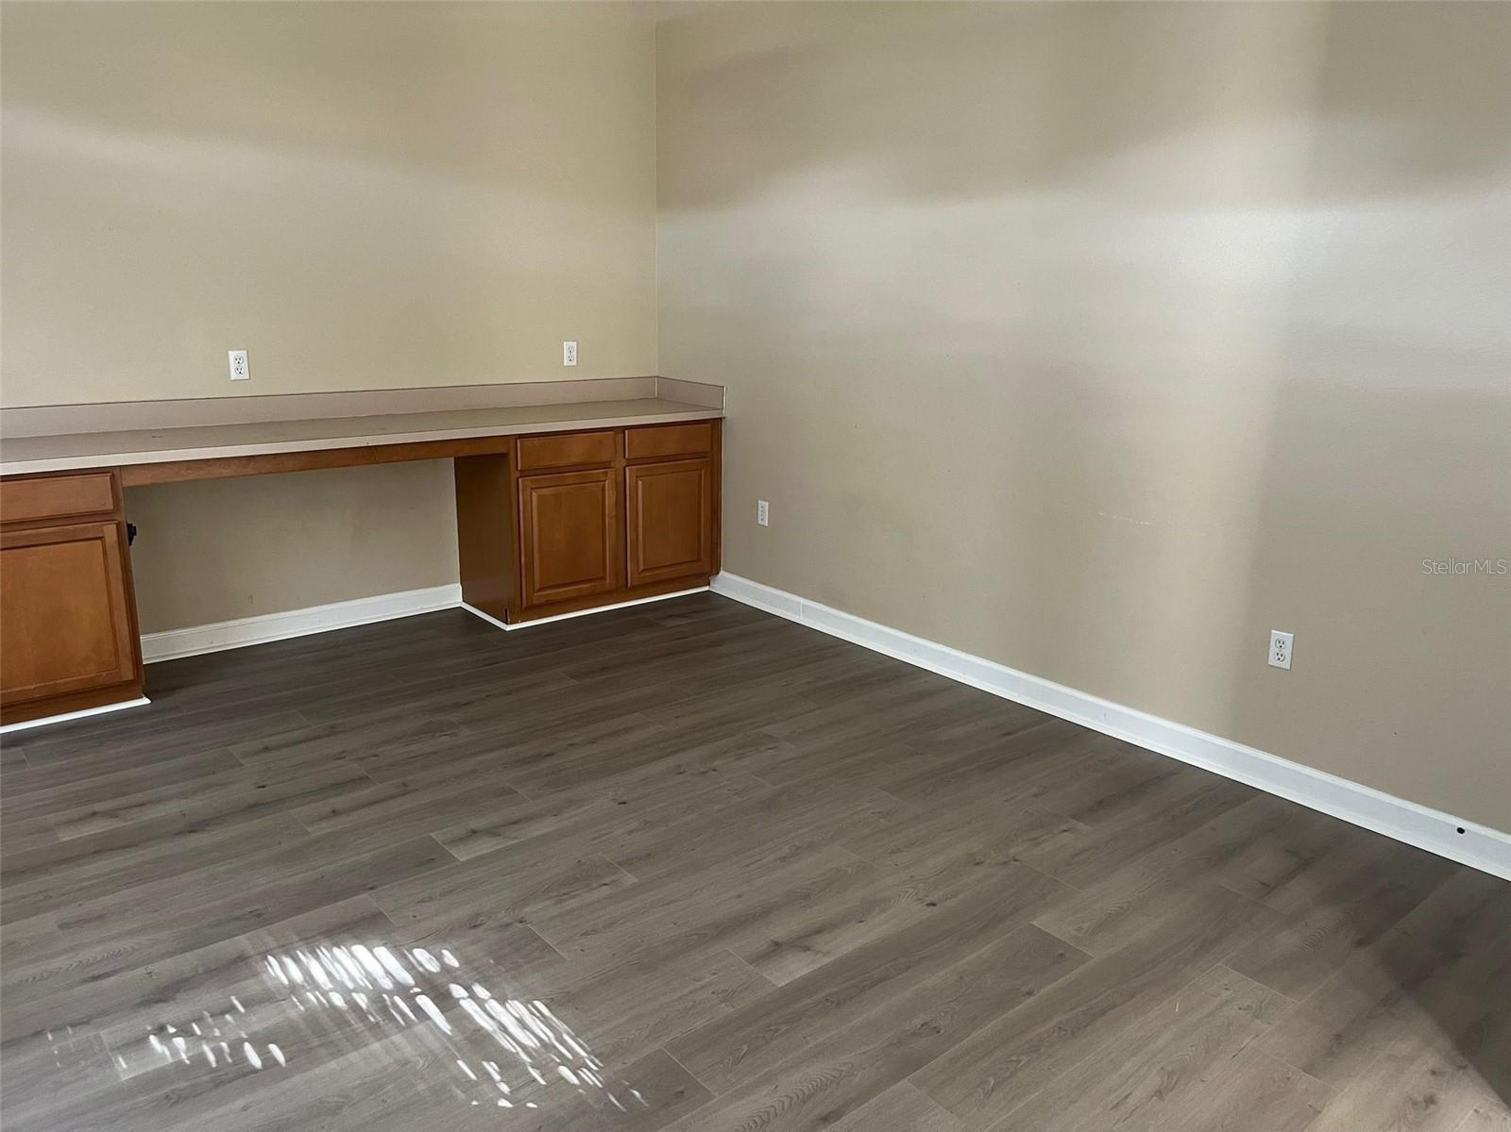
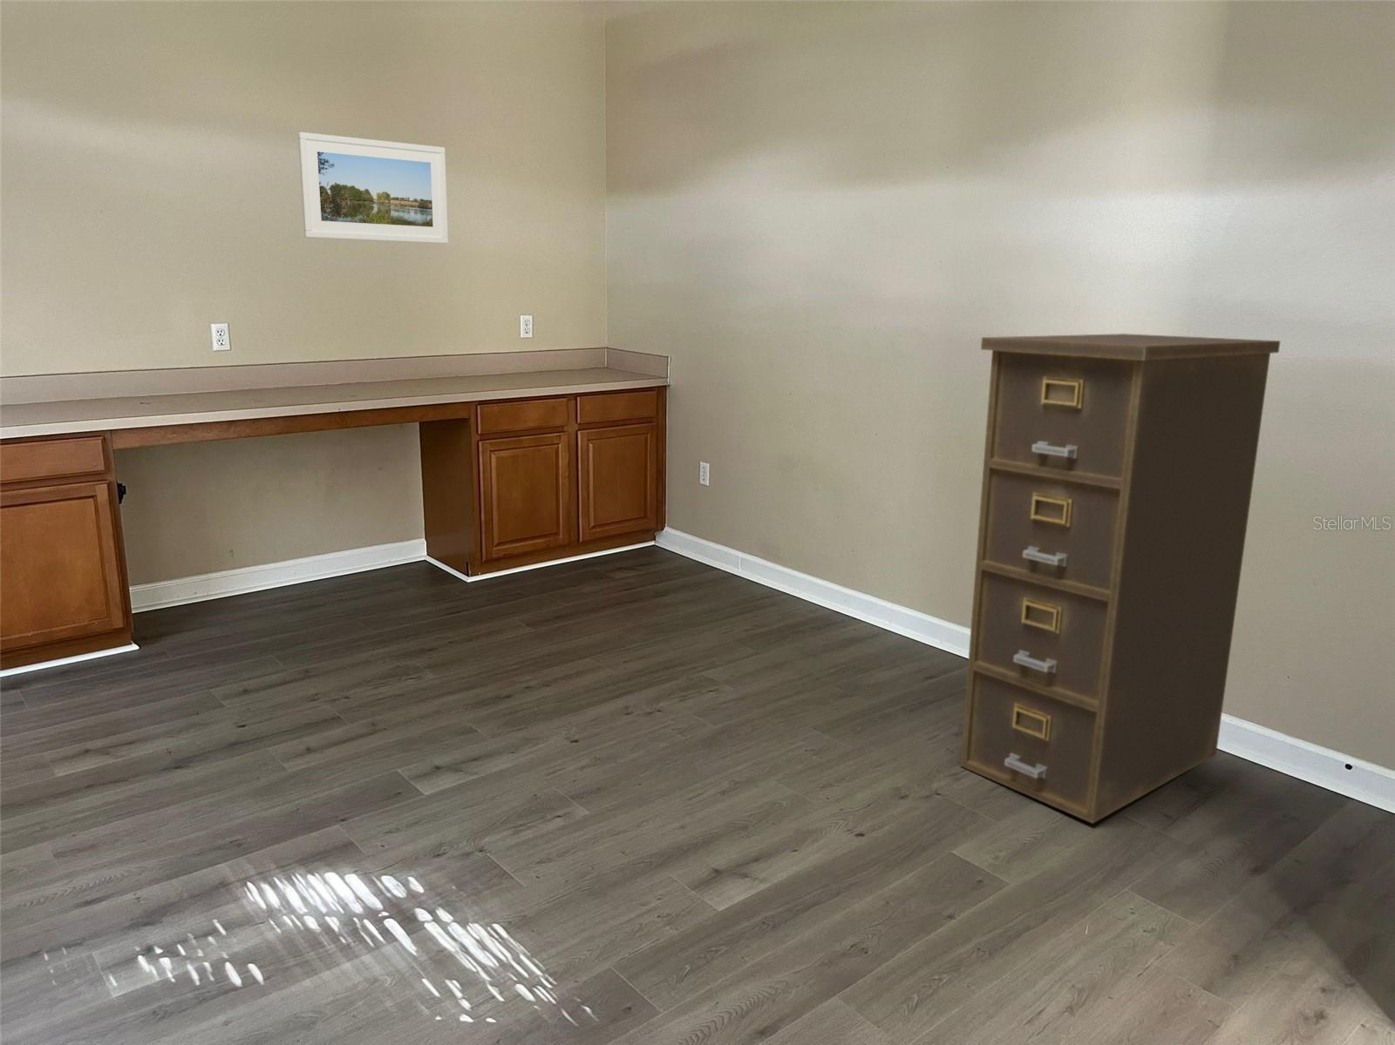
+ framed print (377, 191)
+ filing cabinet (1109, 559)
